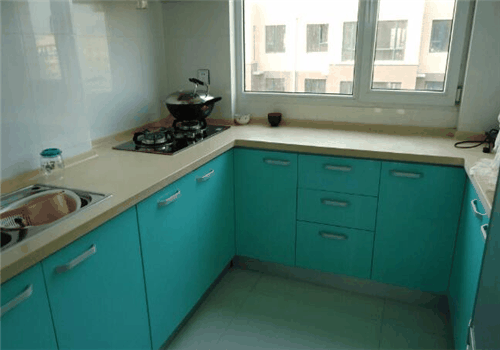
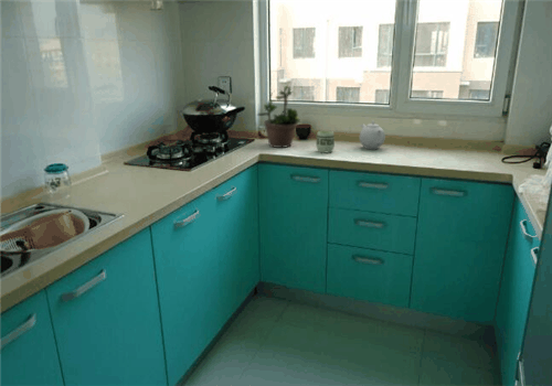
+ teapot (372, 133)
+ cup (325, 141)
+ potted plant (282, 114)
